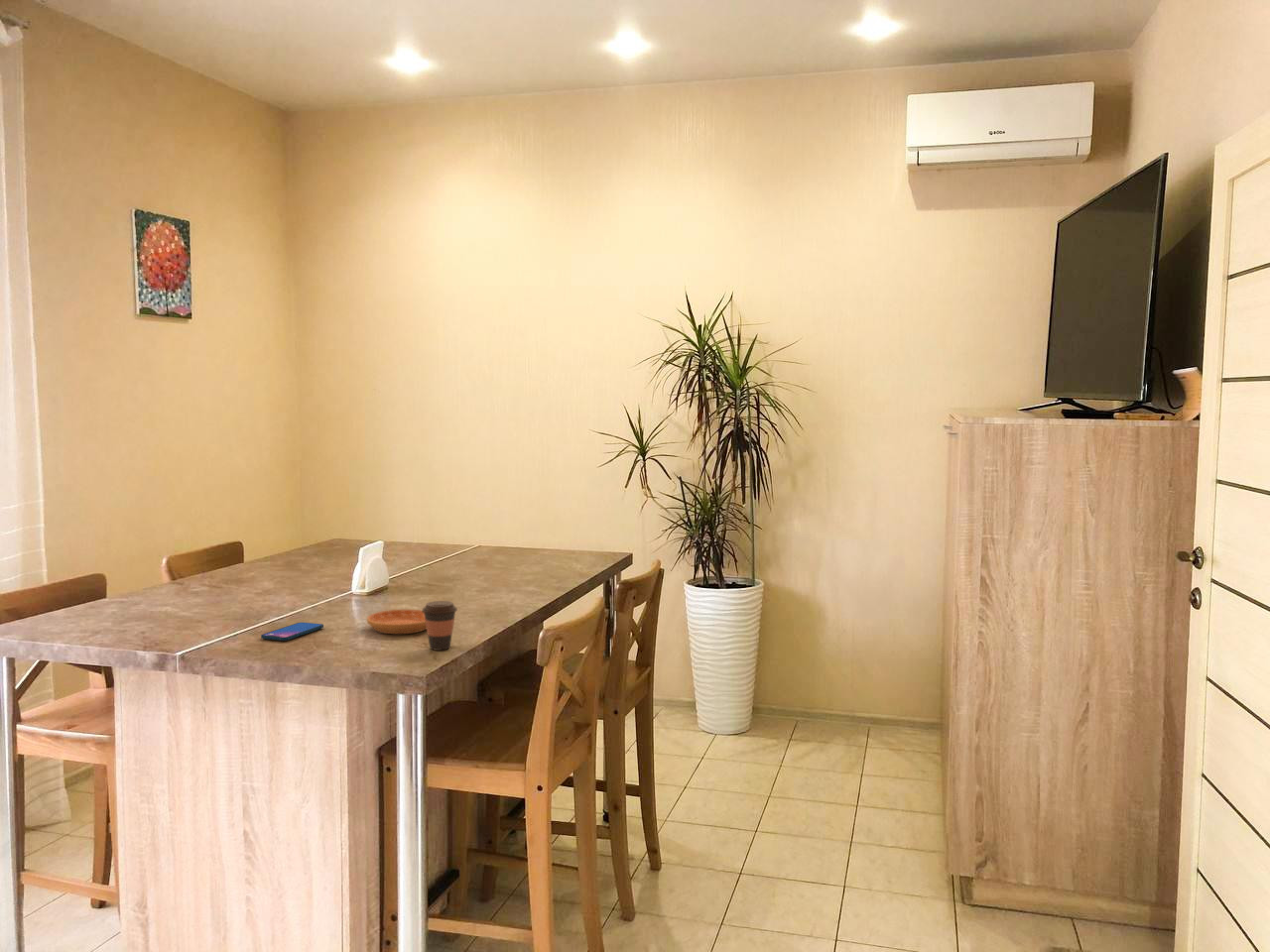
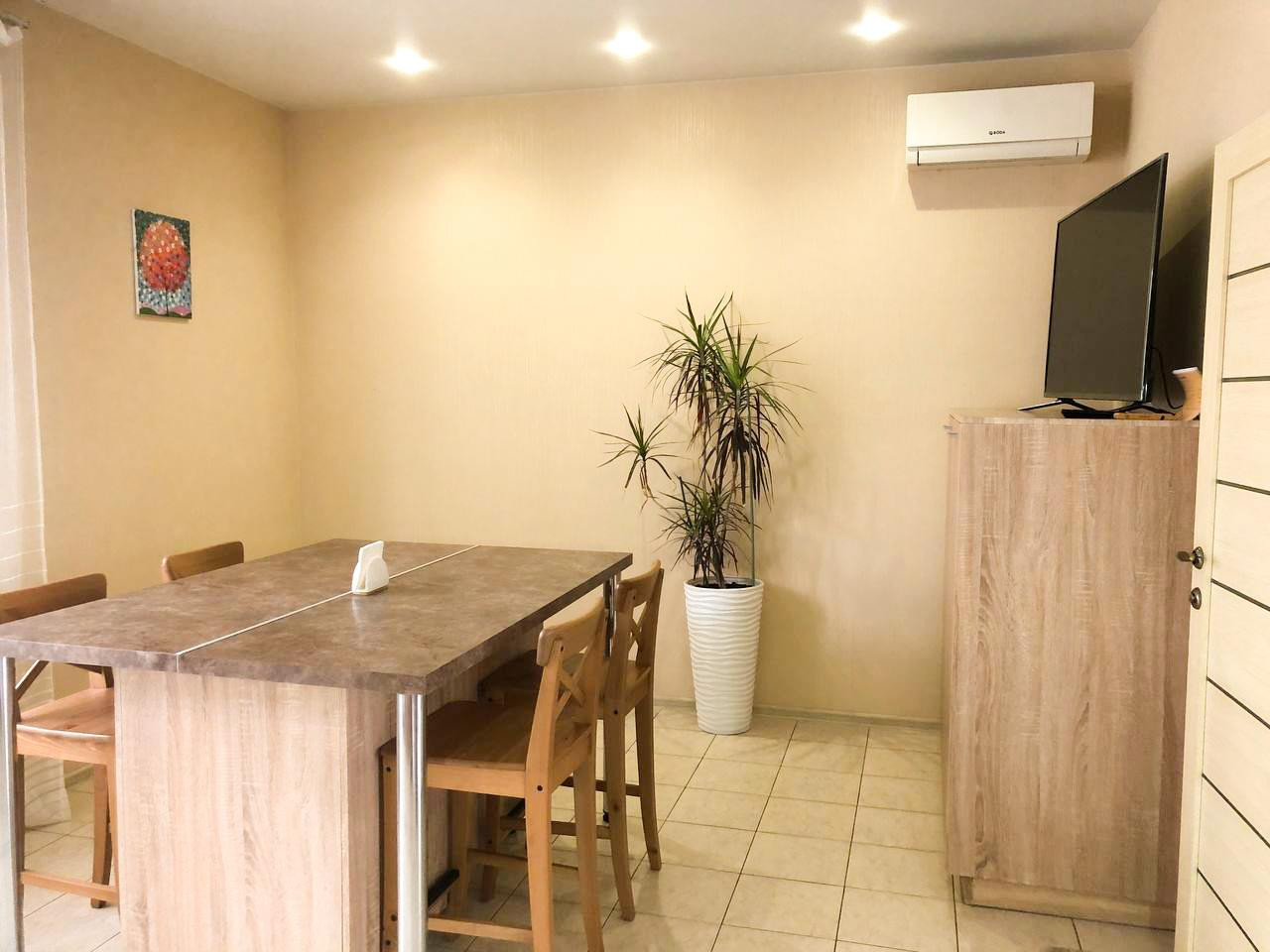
- coffee cup (440, 626)
- saucer (401, 622)
- smartphone (293, 631)
